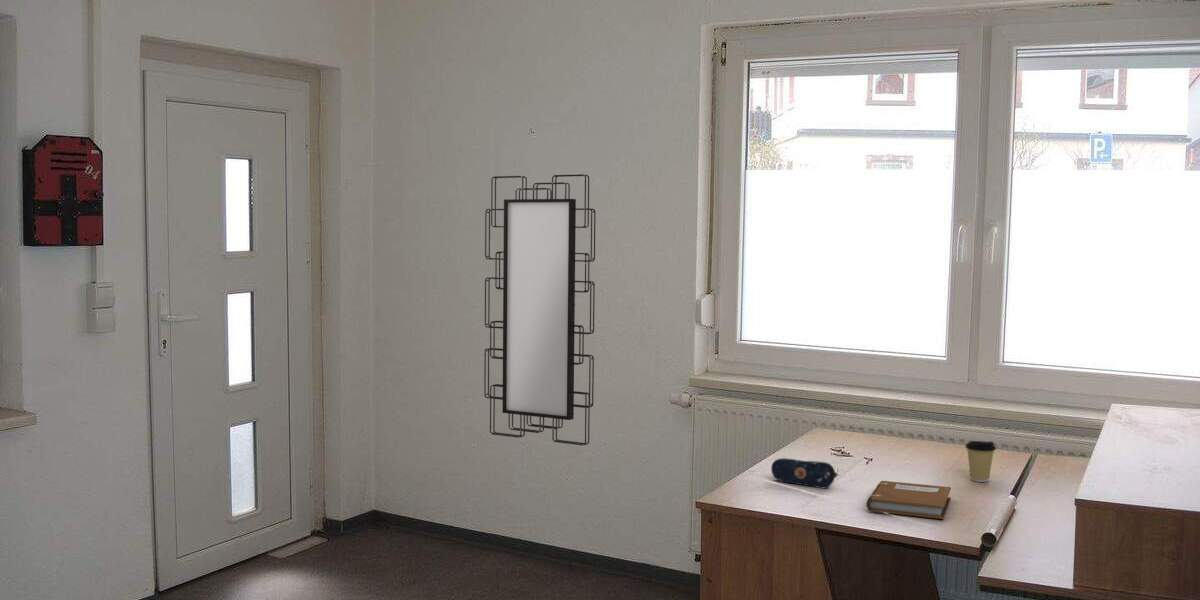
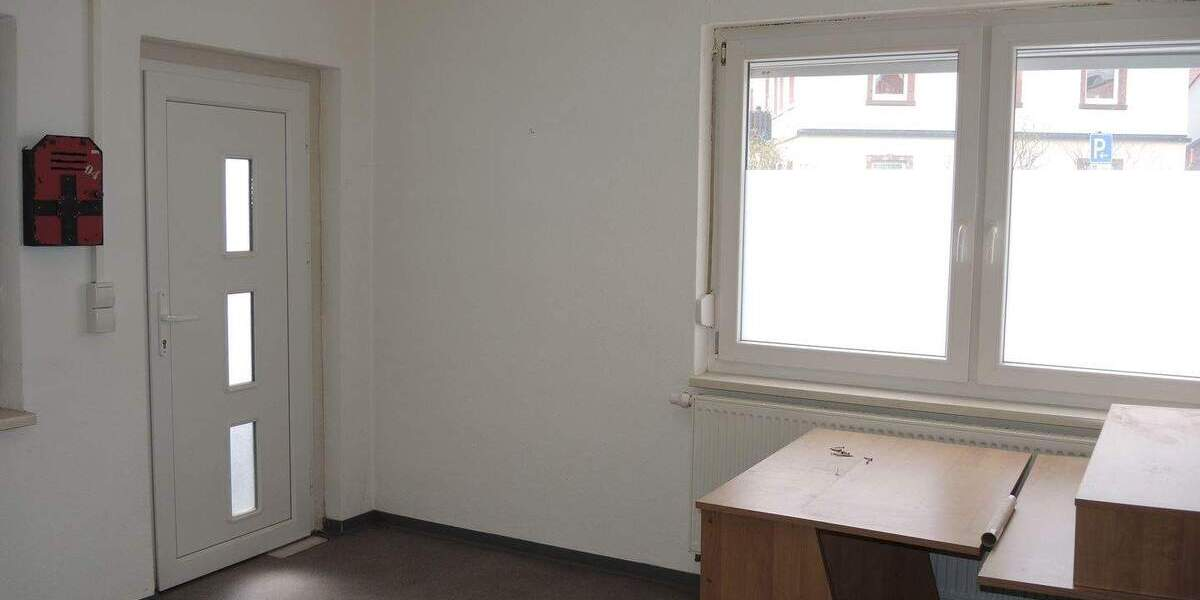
- pencil case (802, 472)
- mirror (538, 308)
- notebook (909, 498)
- coffee cup (980, 460)
